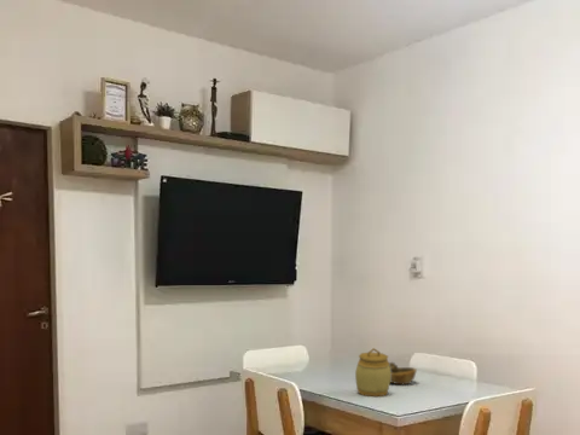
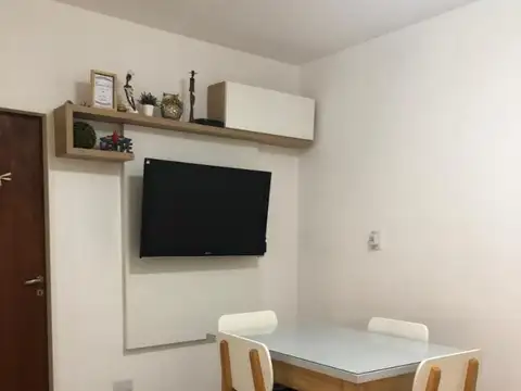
- jar (372, 370)
- decorative bowl (393, 372)
